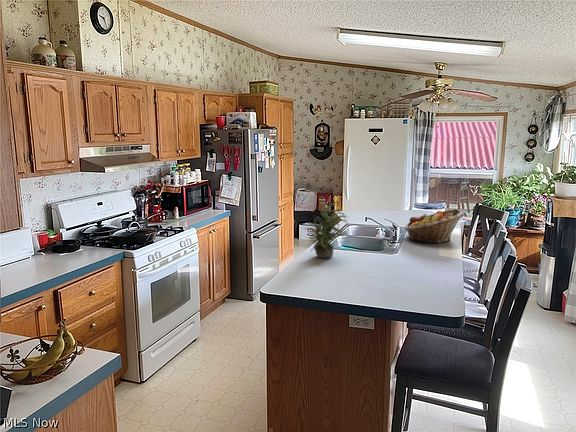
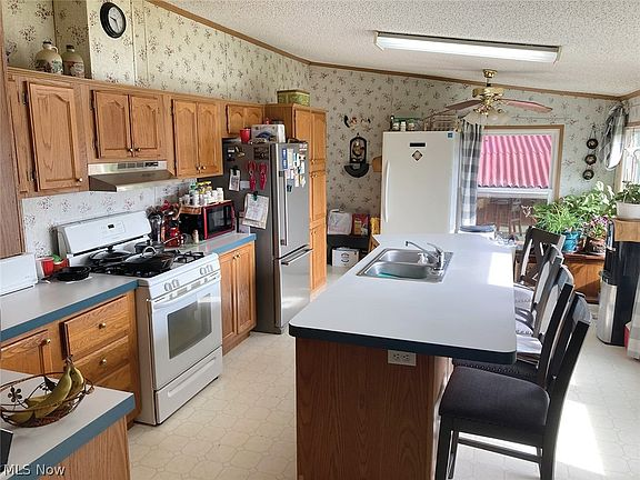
- fruit basket (433, 224)
- potted plant (329, 229)
